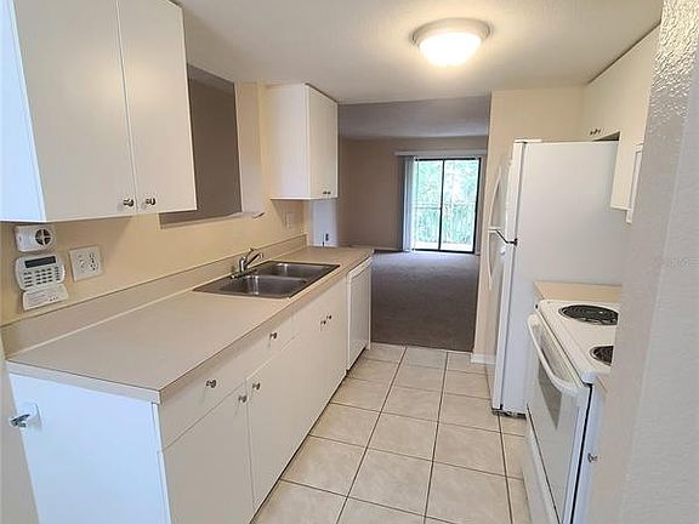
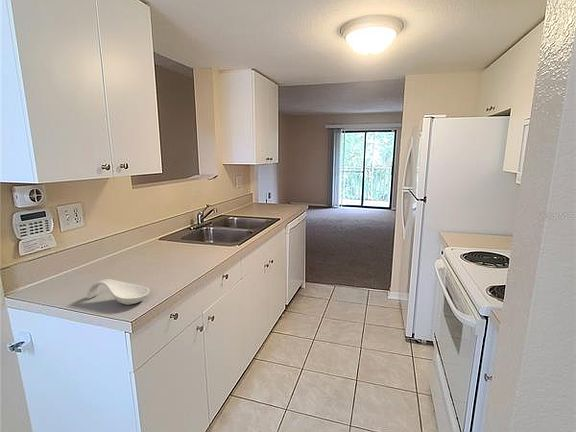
+ spoon rest (117, 290)
